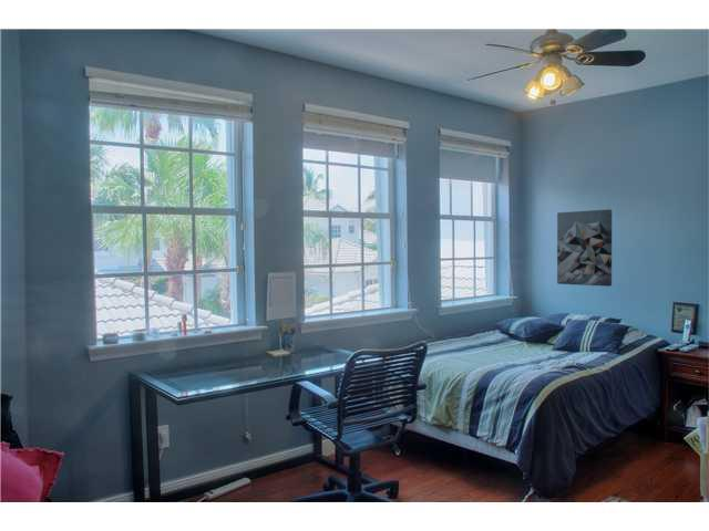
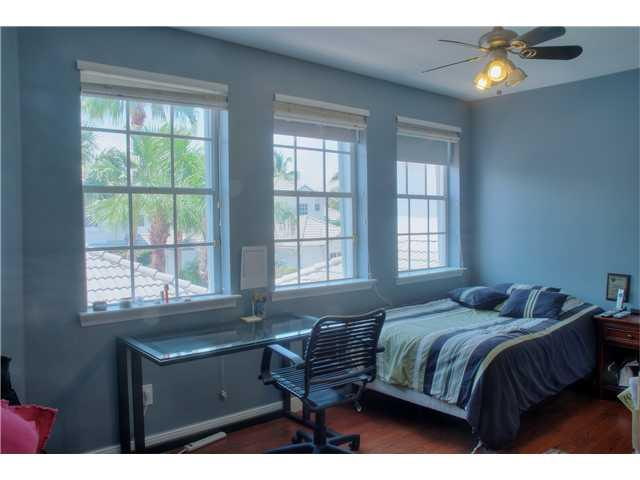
- wall art (583, 248)
